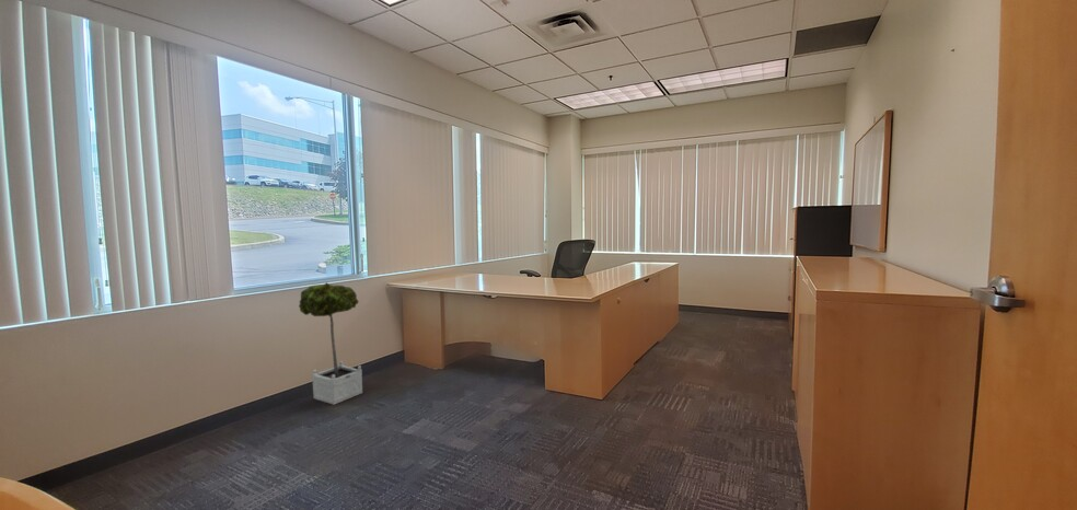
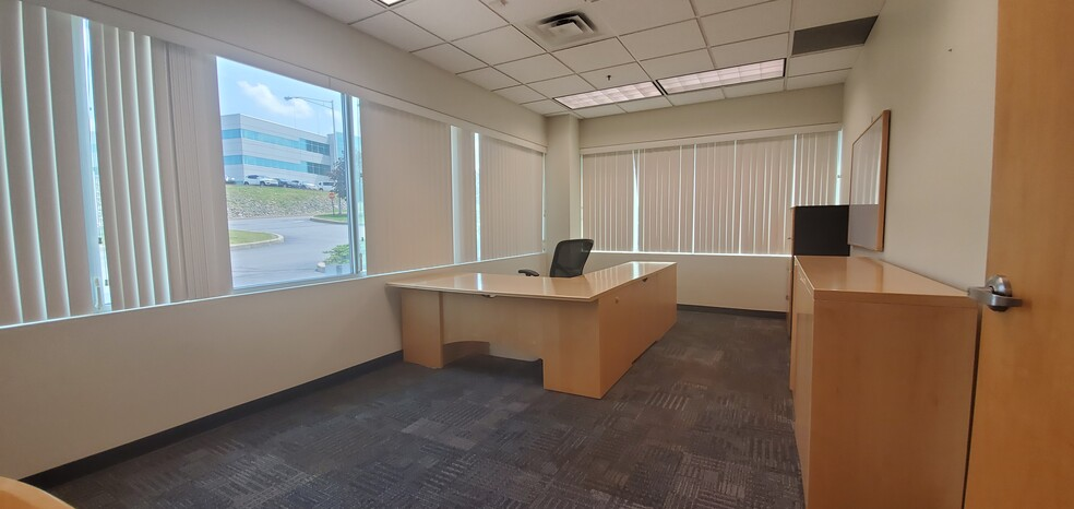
- potted tree (332, 339)
